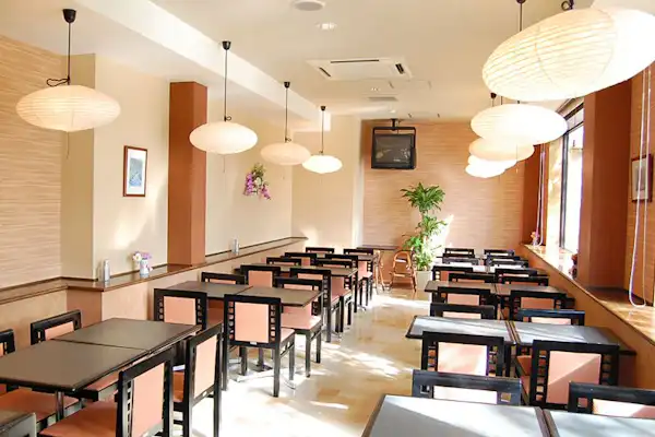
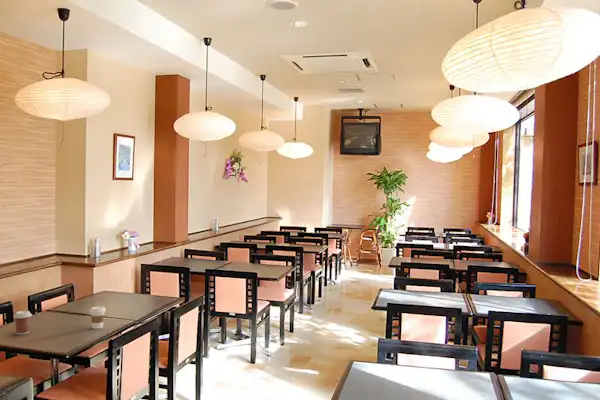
+ coffee cup (97, 317)
+ coffee cup (22, 322)
